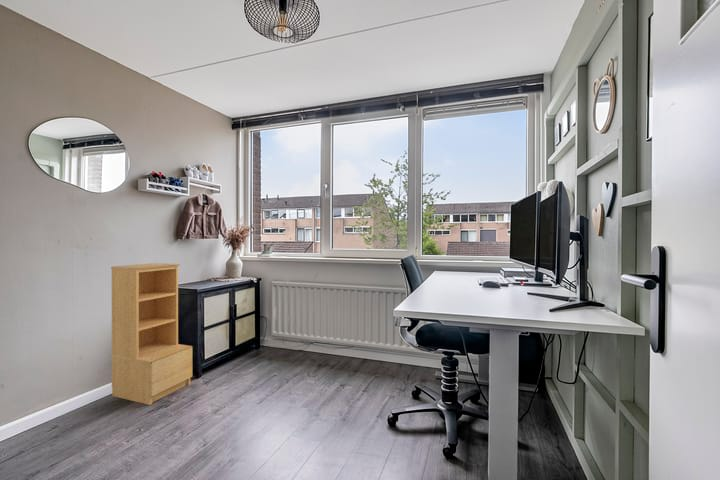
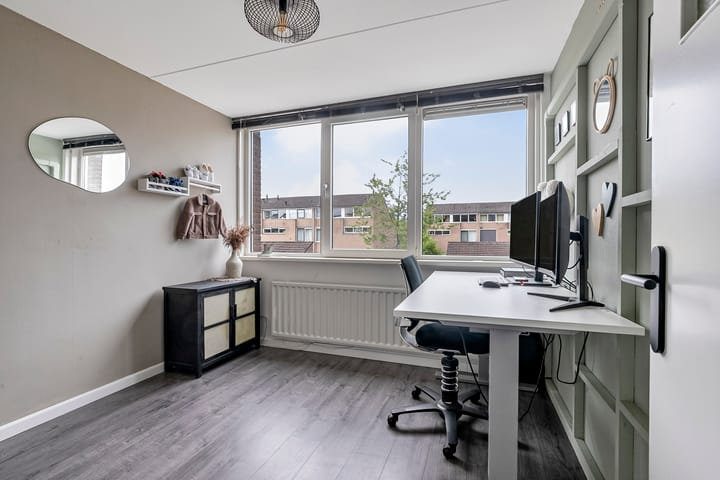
- bookshelf (153, 327)
